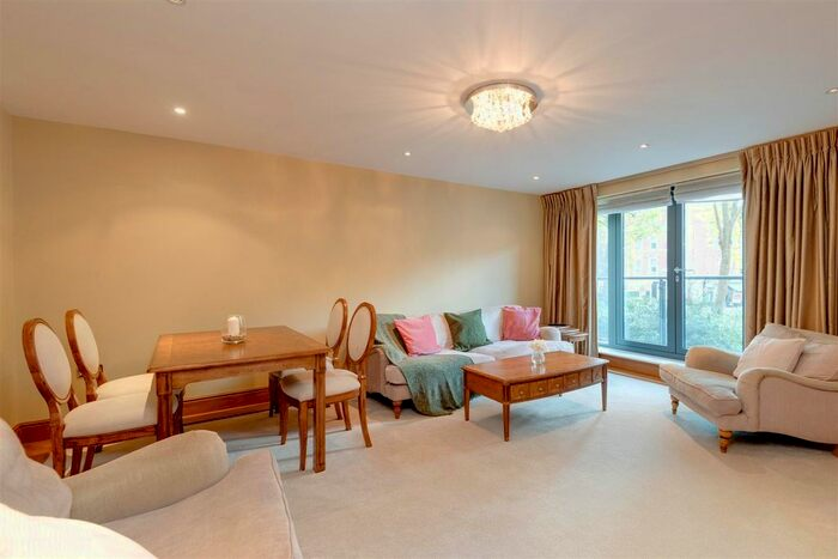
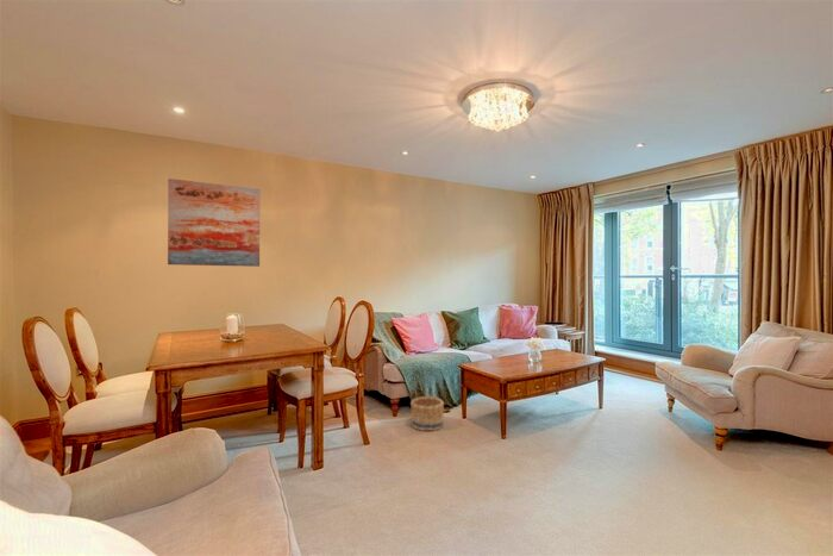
+ basket (427, 412)
+ wall art (215, 224)
